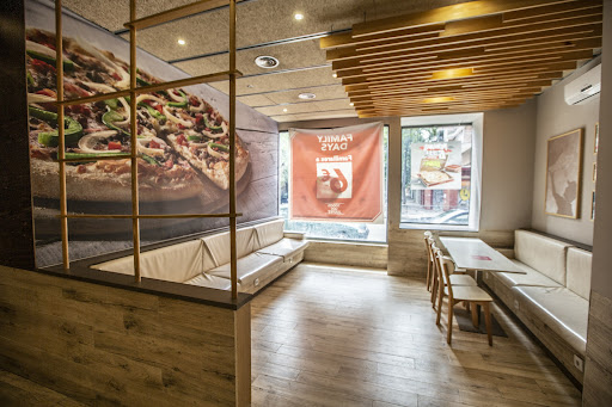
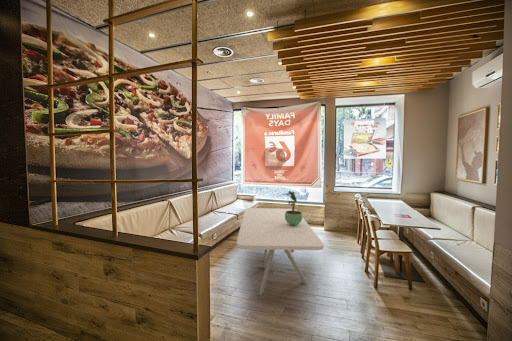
+ dining table (273, 243)
+ potted plant (293, 207)
